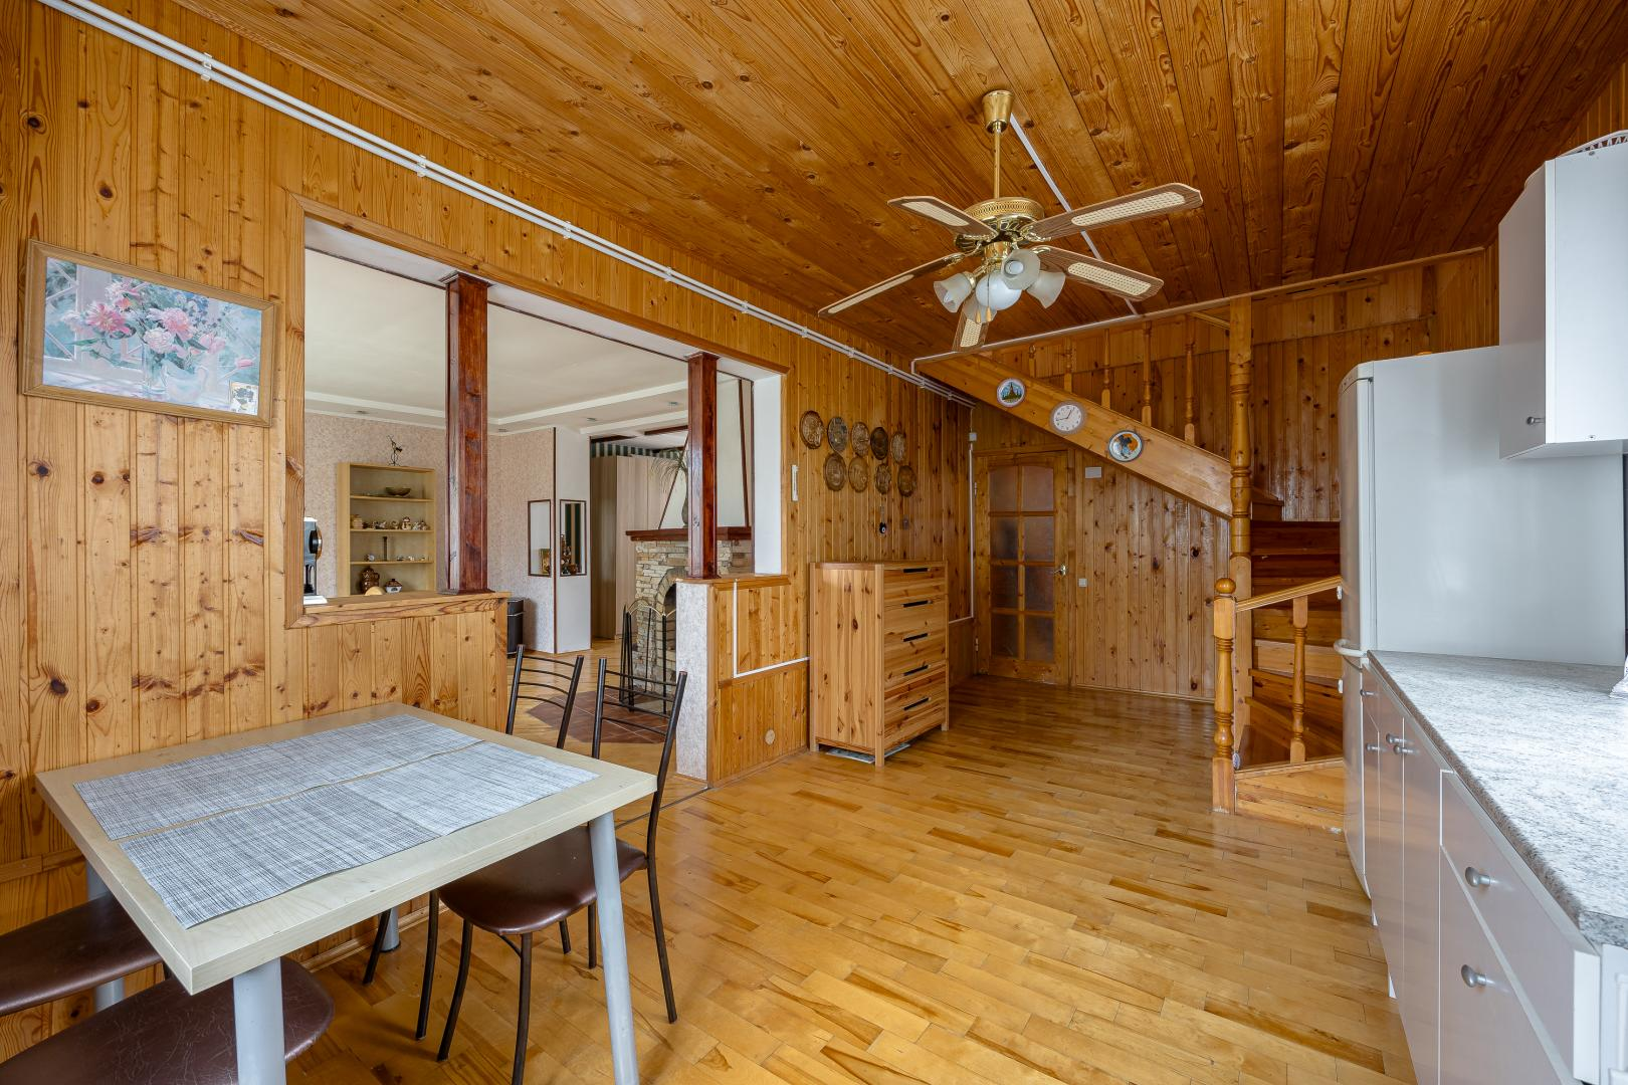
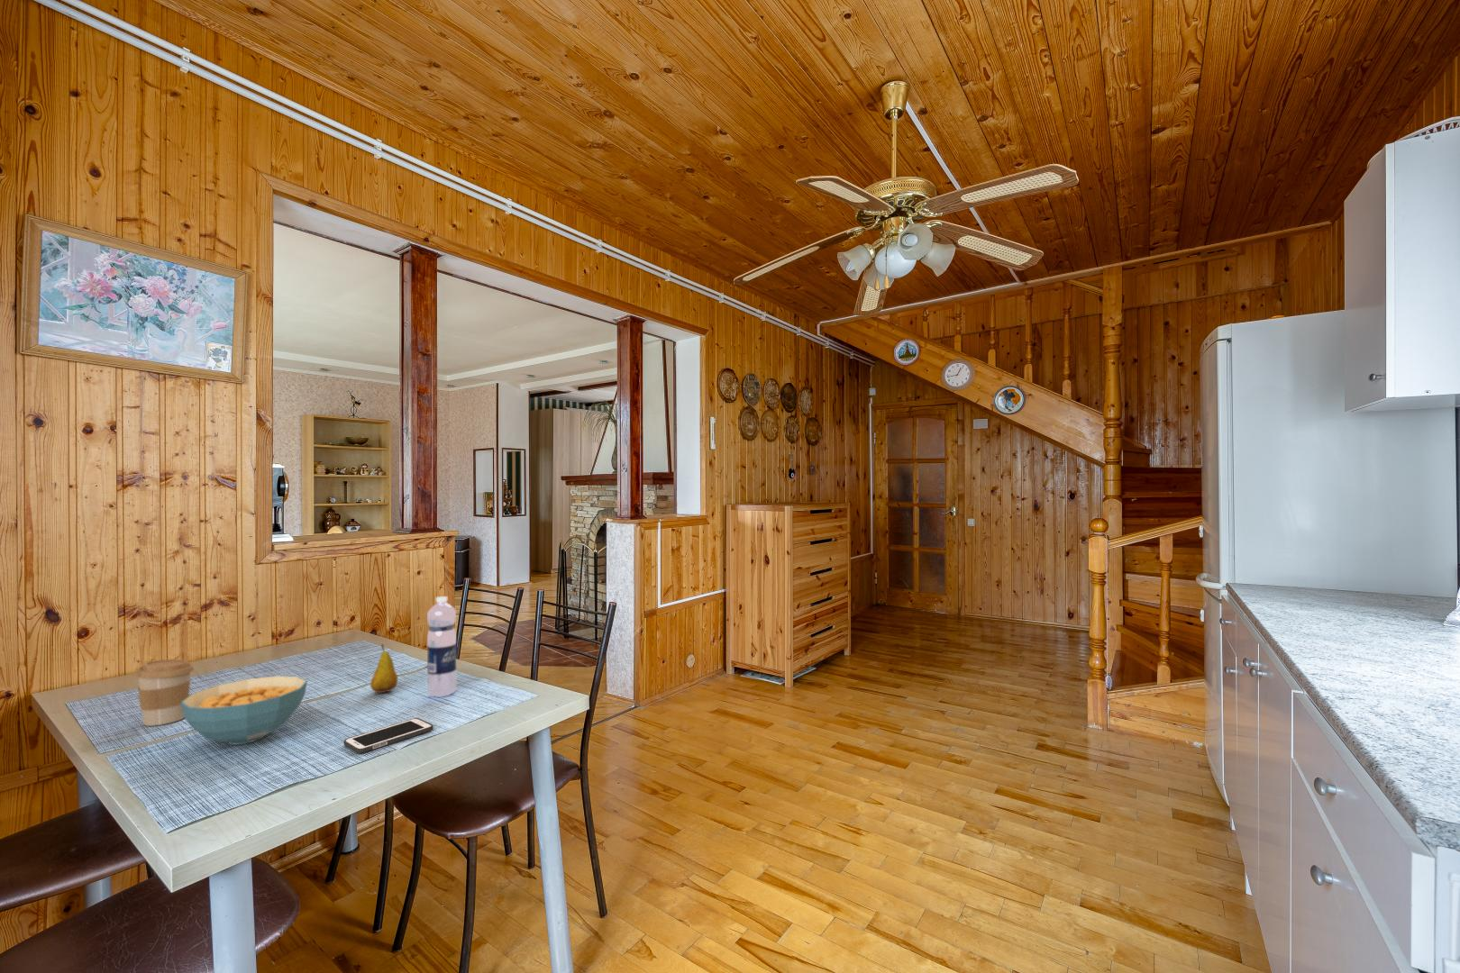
+ water bottle (442, 645)
+ cell phone (389, 734)
+ cereal bowl (247, 715)
+ fruit (383, 668)
+ coffee cup (165, 690)
